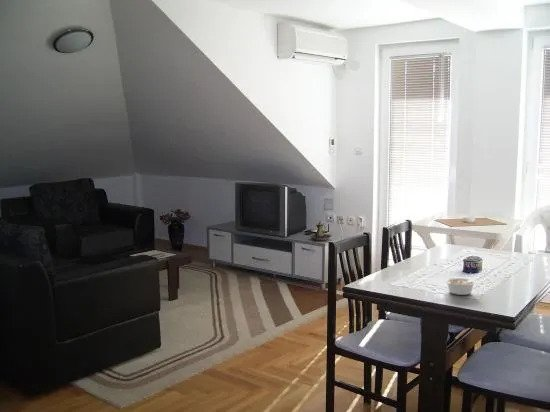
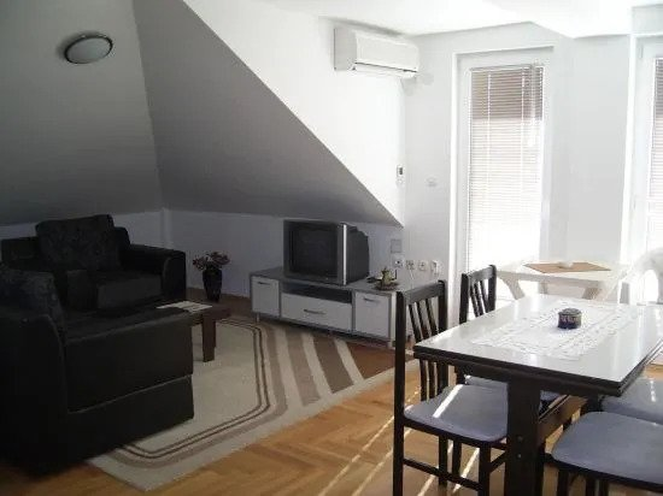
- legume (460, 285)
